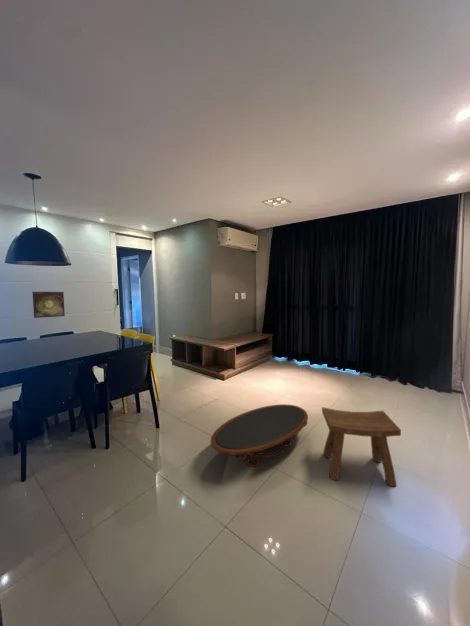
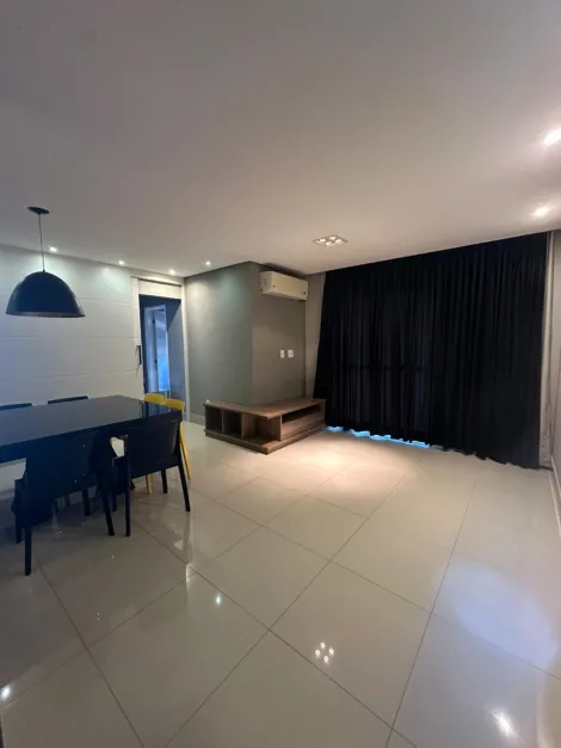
- stool (357, 435)
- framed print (49, 304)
- coffee table (263, 435)
